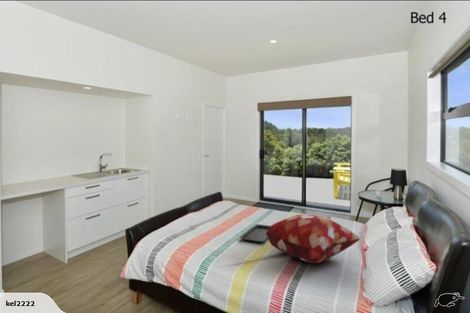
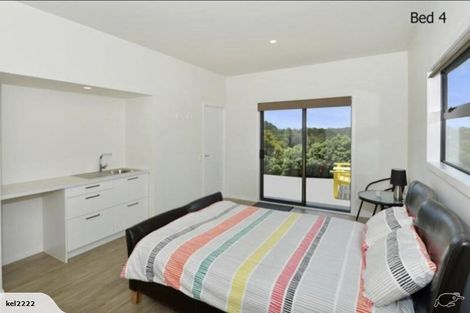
- decorative pillow (311, 236)
- serving tray (259, 233)
